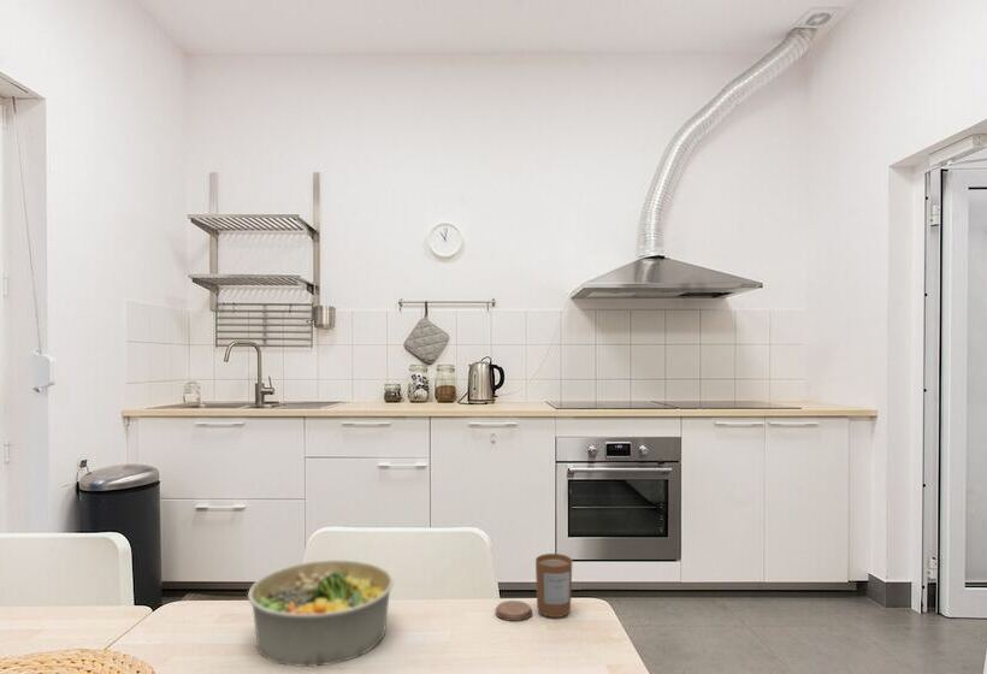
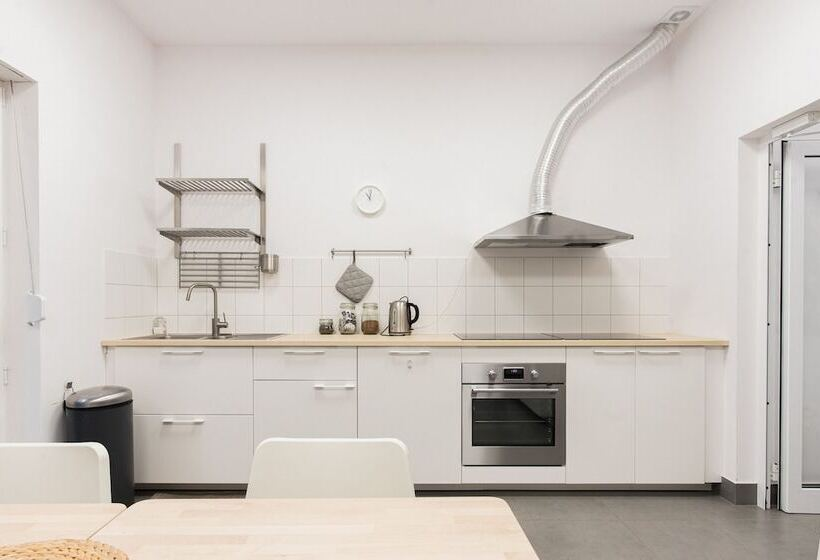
- bowl (323, 607)
- candle (537, 586)
